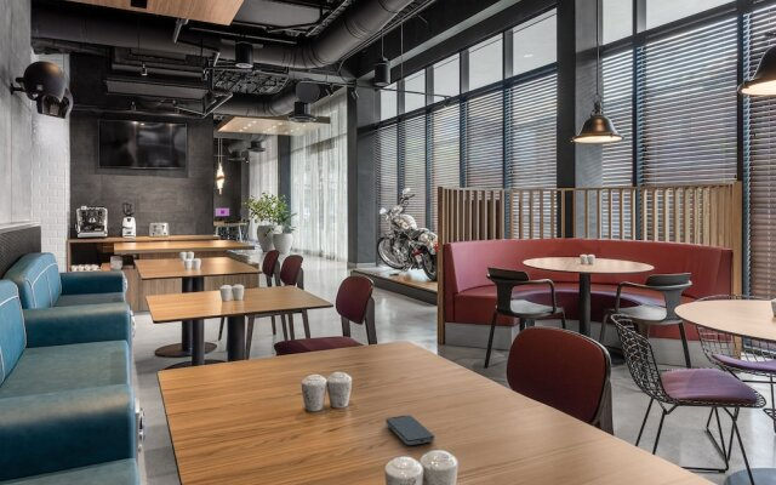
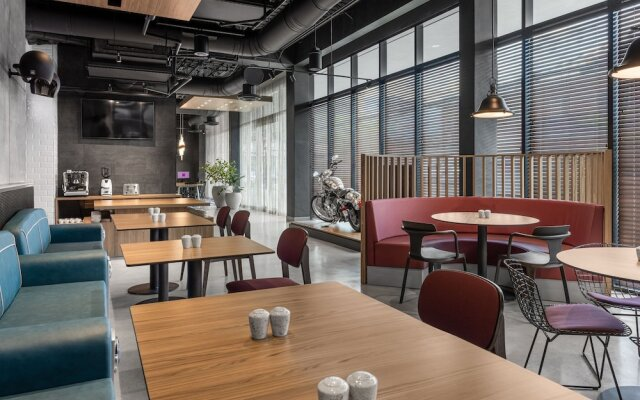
- smartphone (409, 428)
